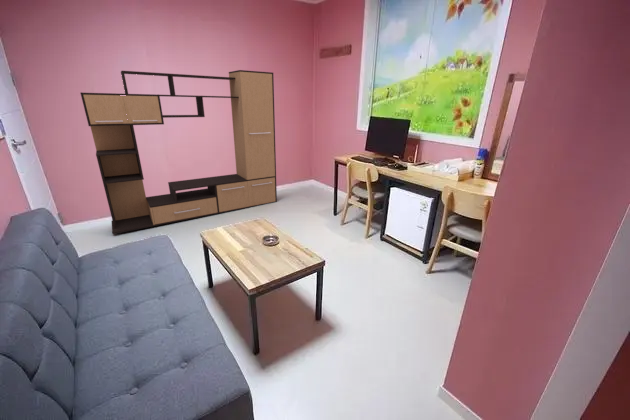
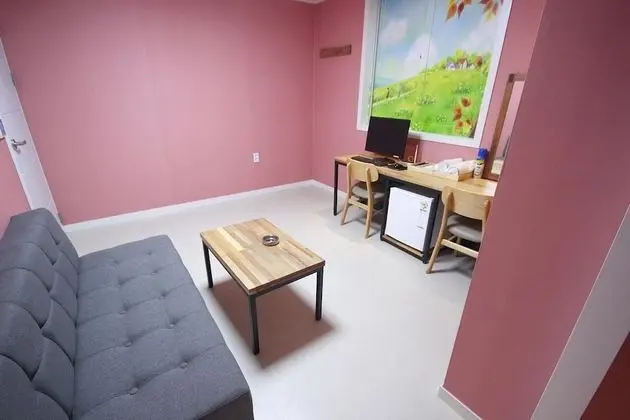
- media console (194, 116)
